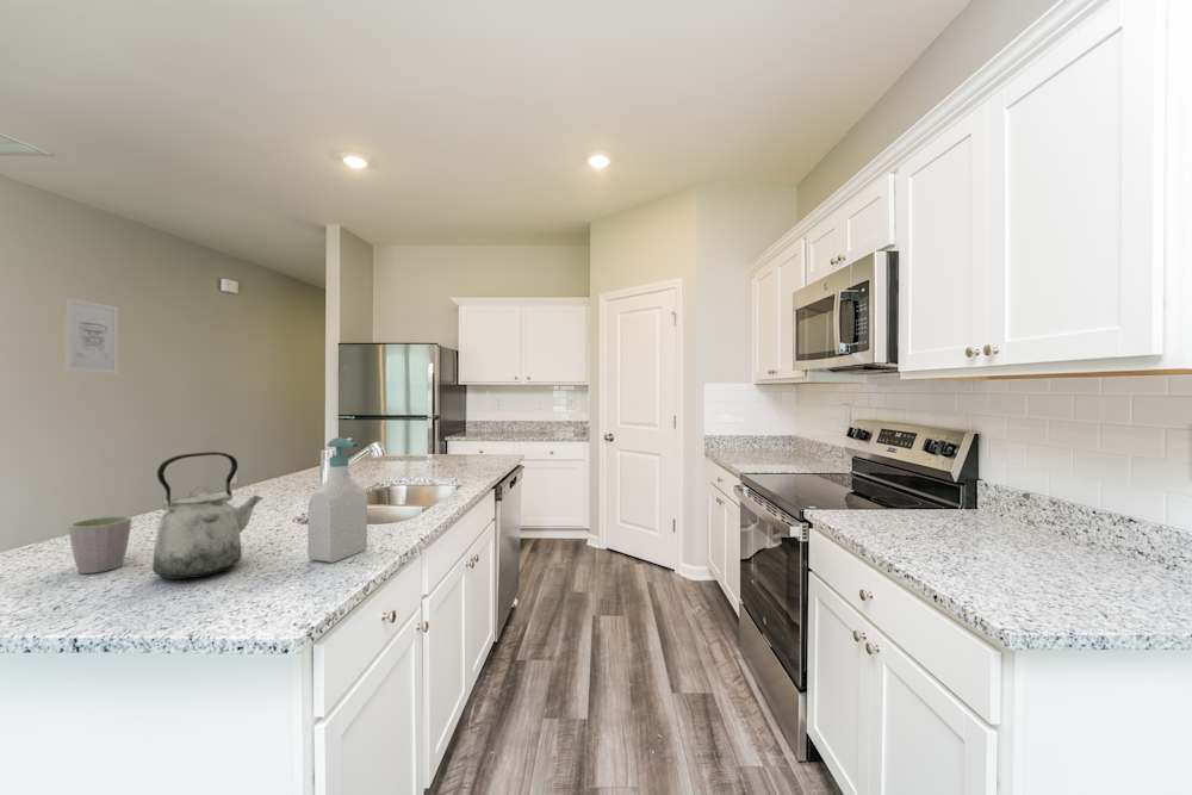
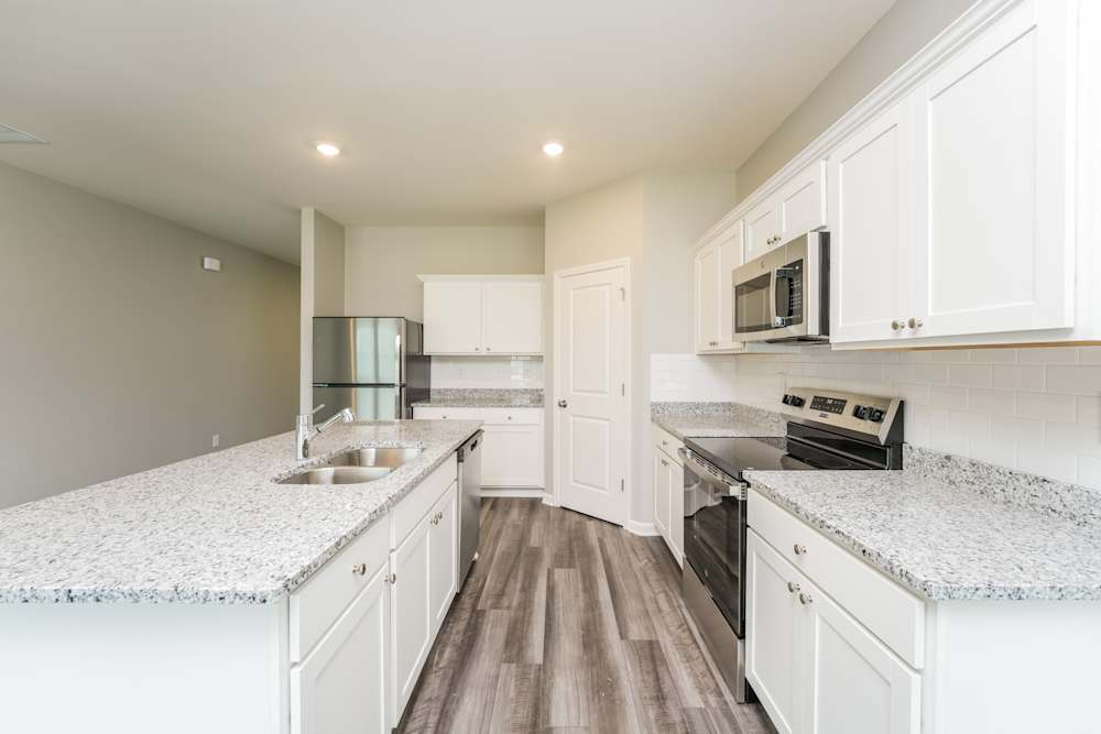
- soap bottle (341, 496)
- kettle (213, 509)
- wall art (93, 337)
- mug (98, 542)
